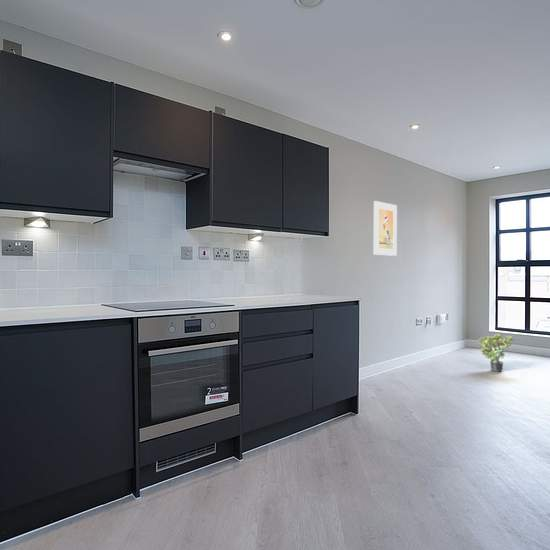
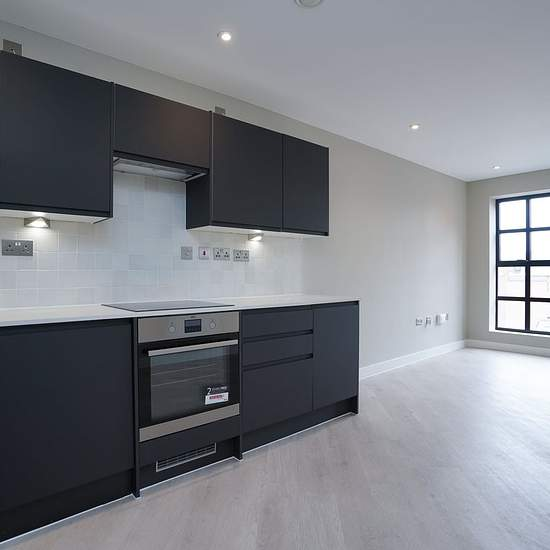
- potted plant (495, 351)
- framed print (385, 229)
